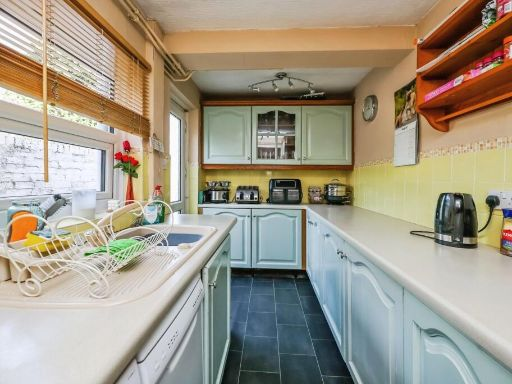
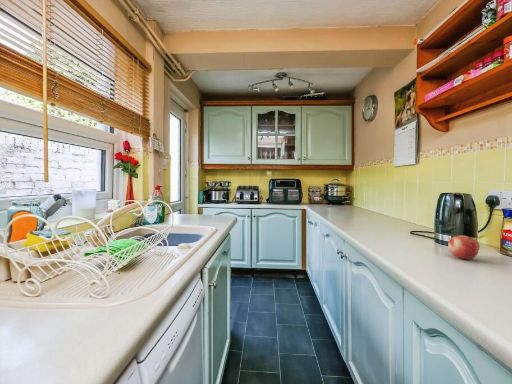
+ fruit (463, 247)
